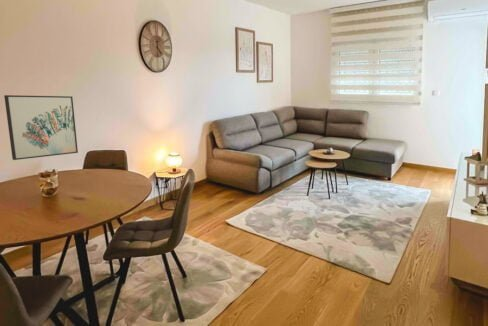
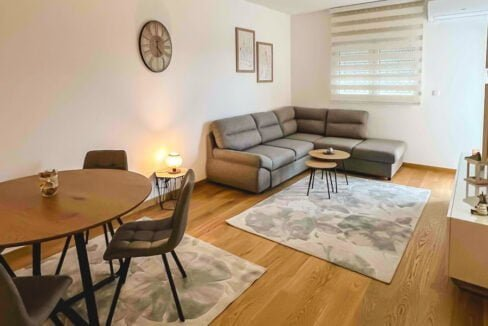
- wall art (44, 126)
